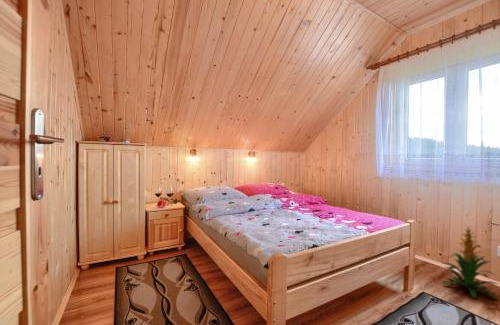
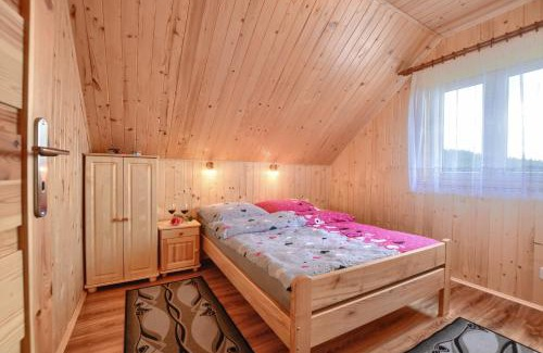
- indoor plant (469, 256)
